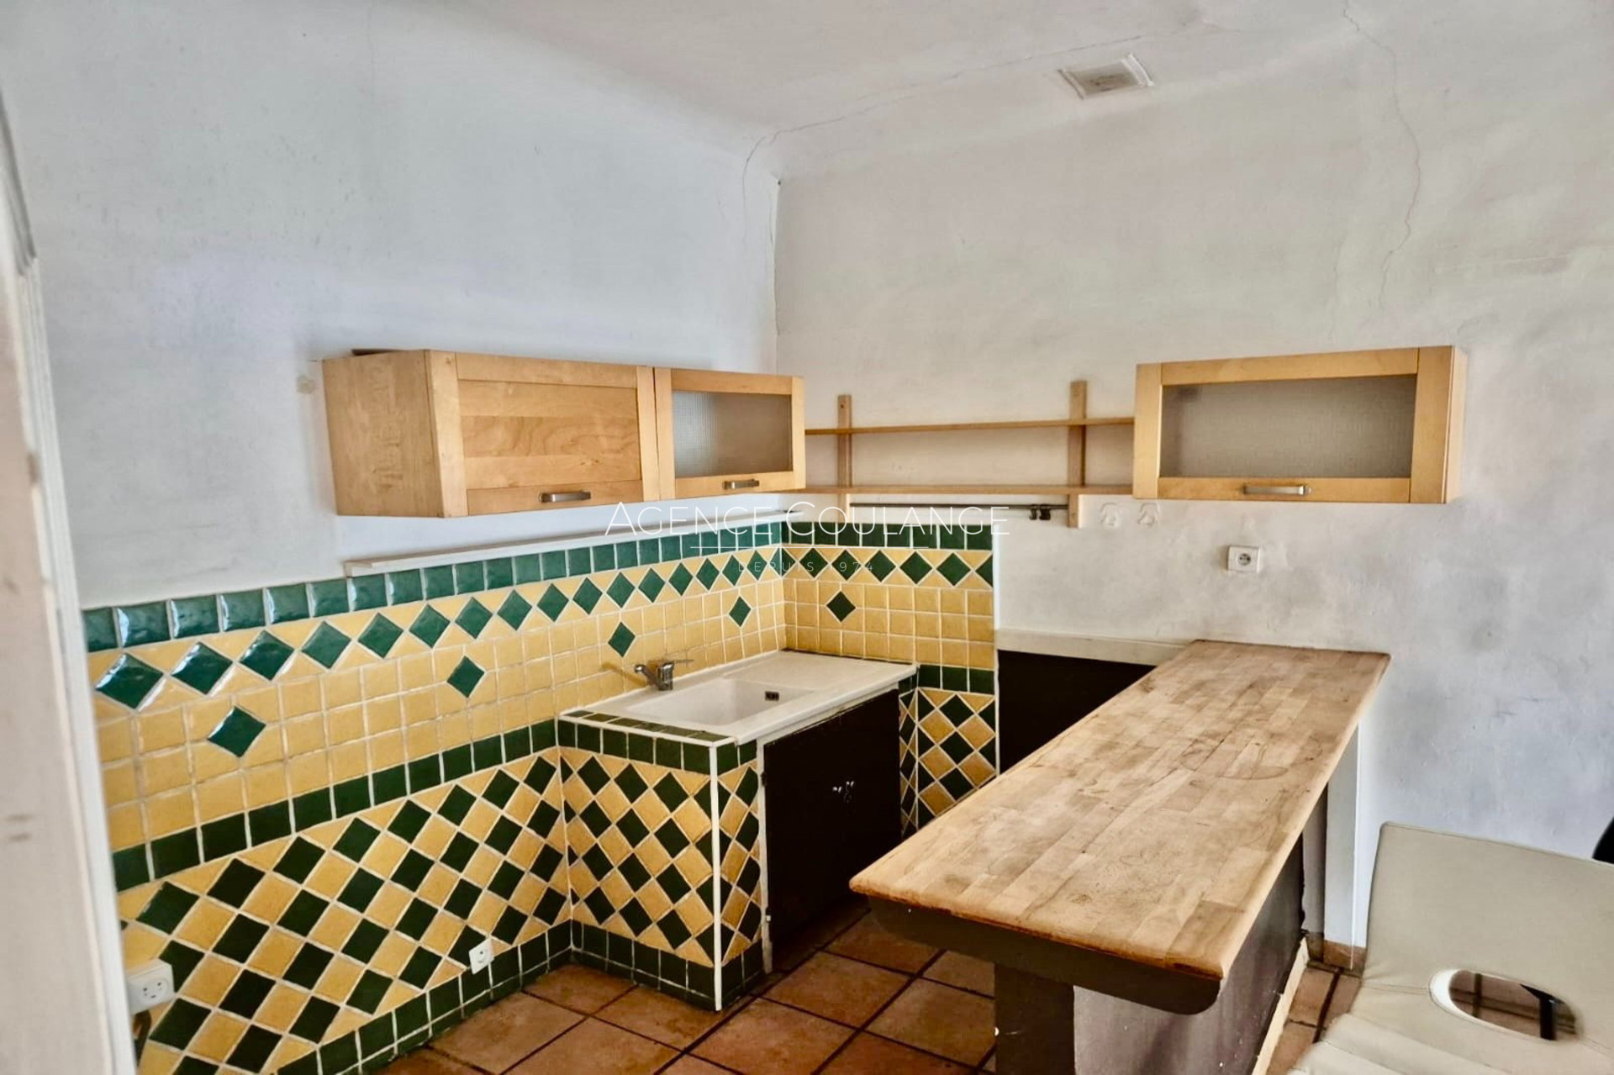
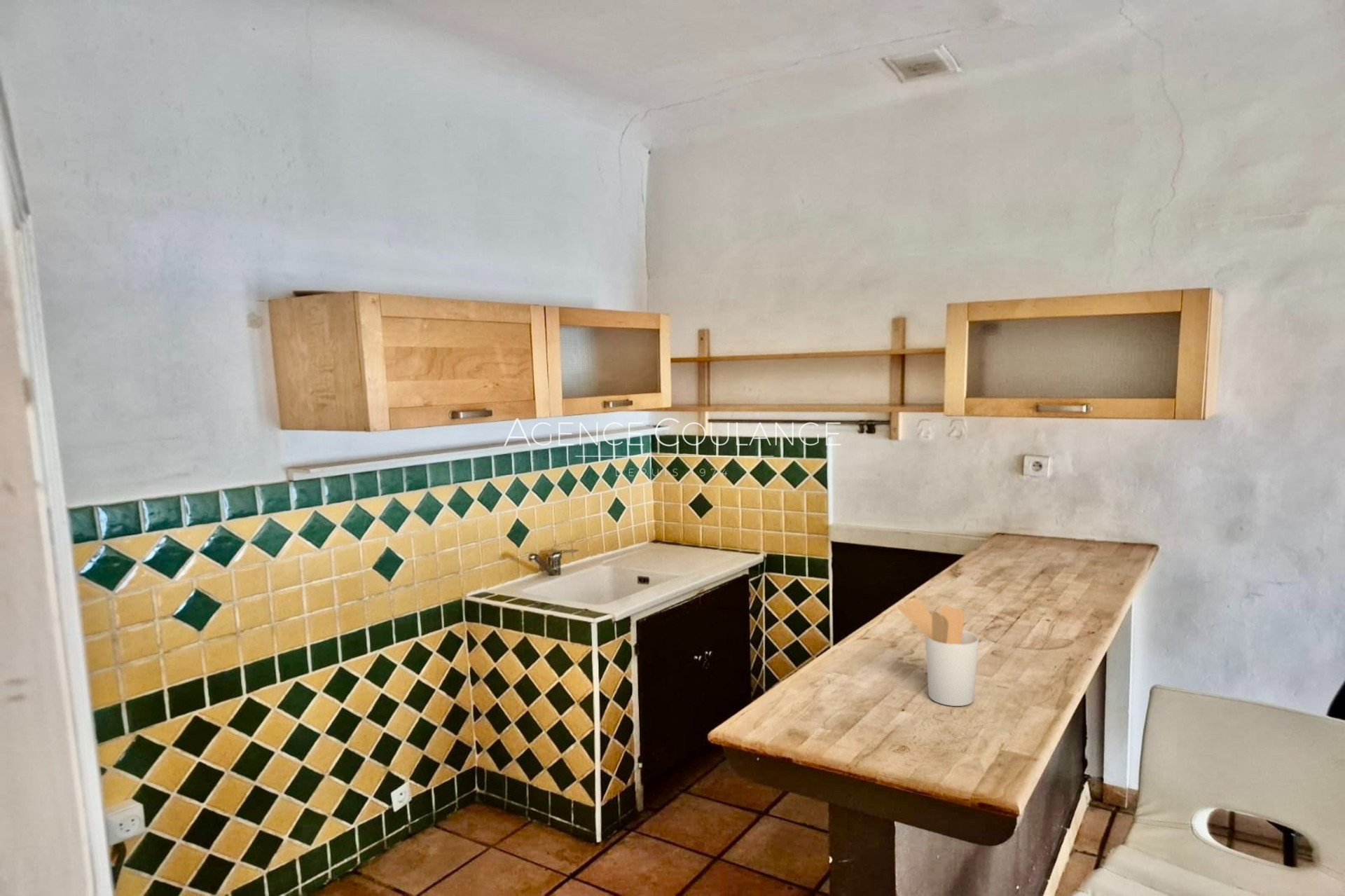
+ utensil holder (938, 649)
